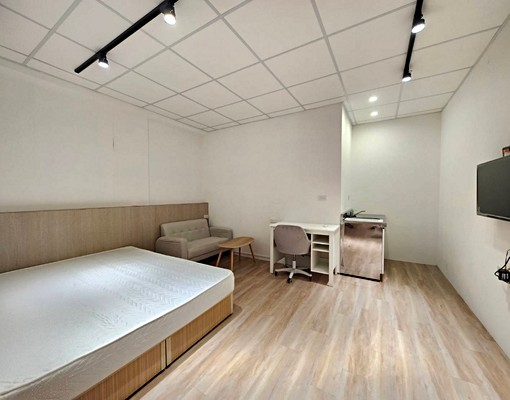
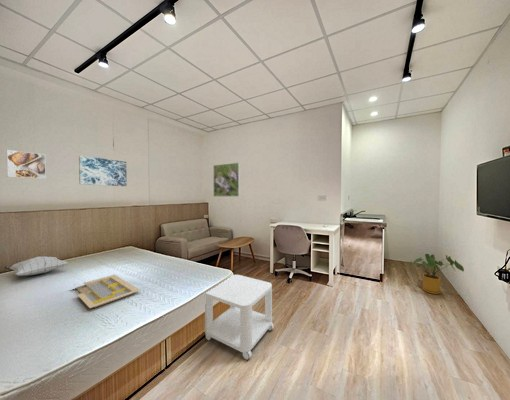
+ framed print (27, 165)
+ pillow (37, 265)
+ side table (240, 310)
+ wall art (104, 172)
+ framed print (226, 180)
+ house plant (432, 272)
+ serving tray (104, 289)
